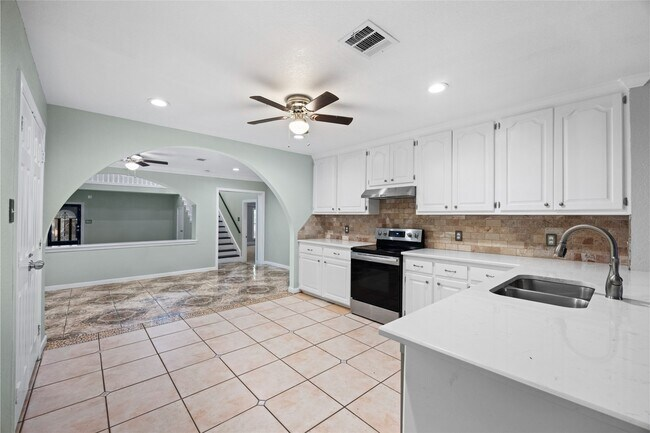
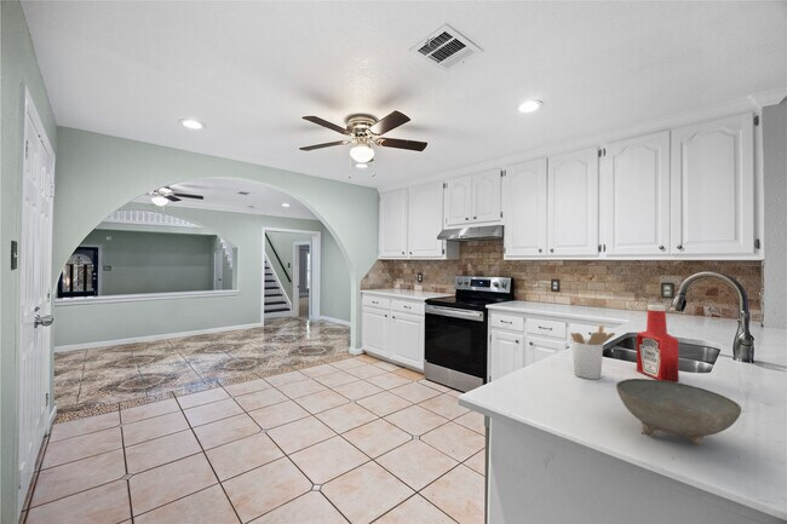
+ bowl (673, 414)
+ soap bottle (656, 340)
+ utensil holder (592, 351)
